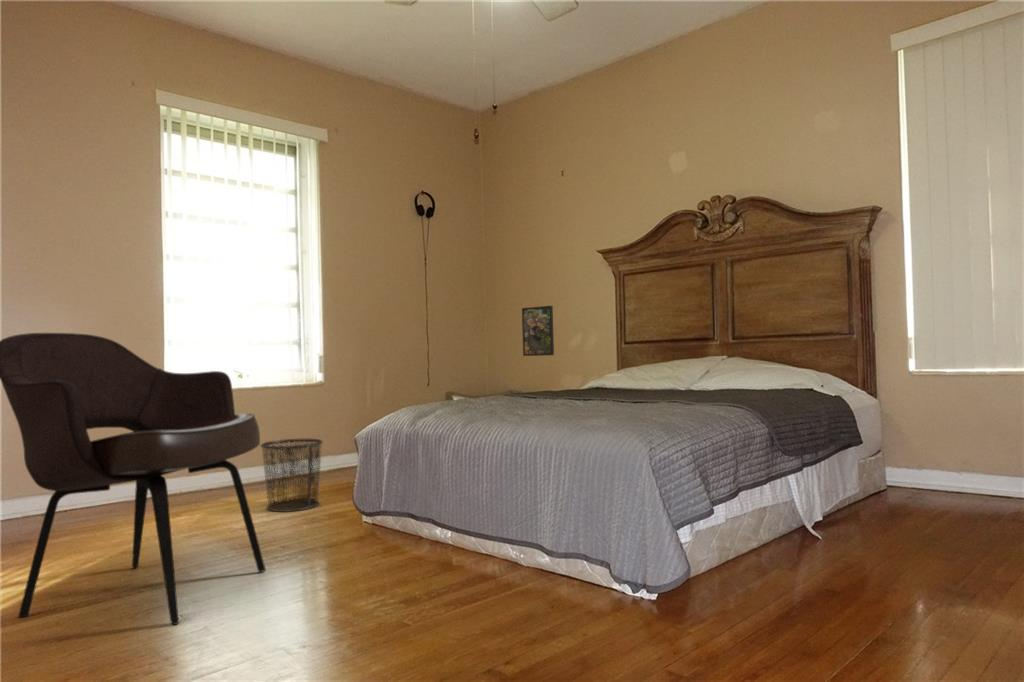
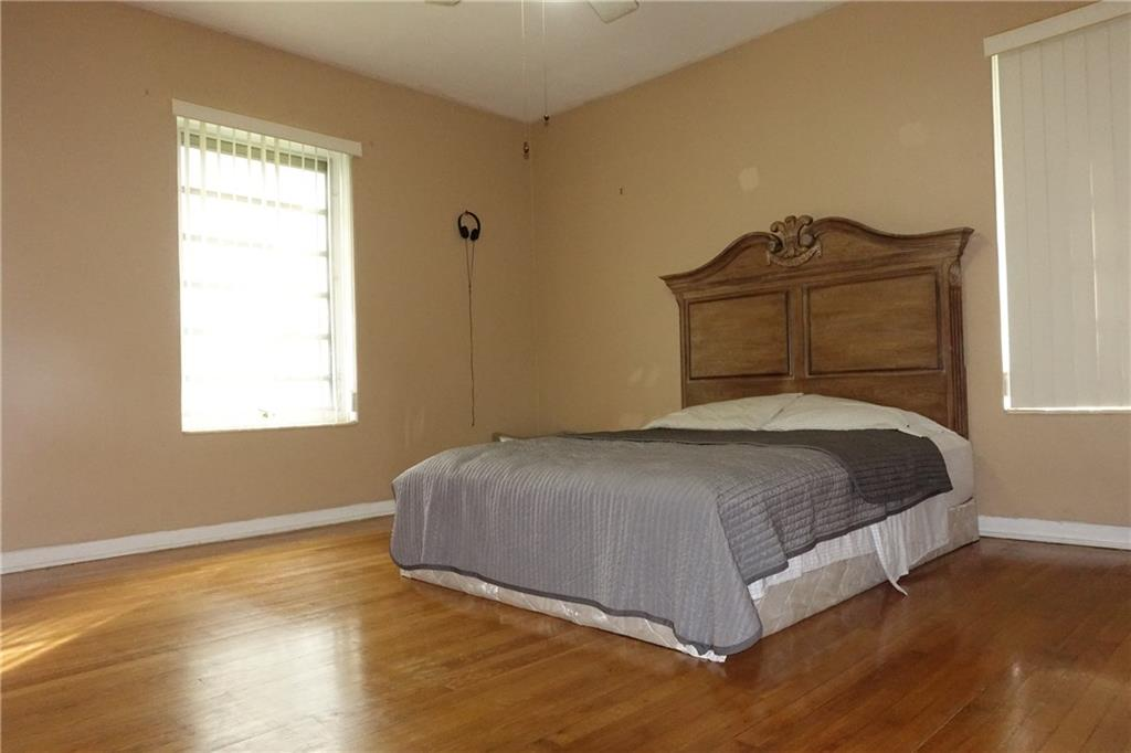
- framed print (537, 331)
- armchair (136, 460)
- waste bin (292, 474)
